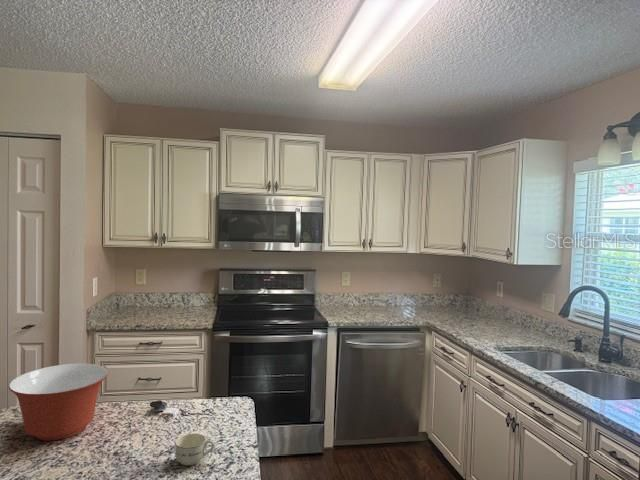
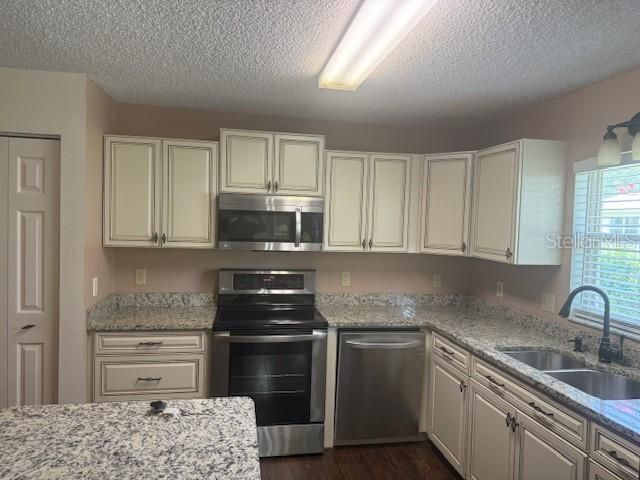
- cup (194, 450)
- mixing bowl (60, 403)
